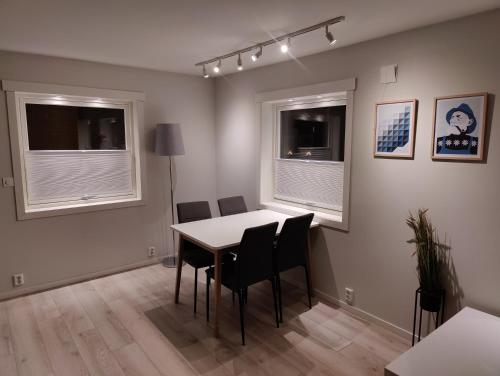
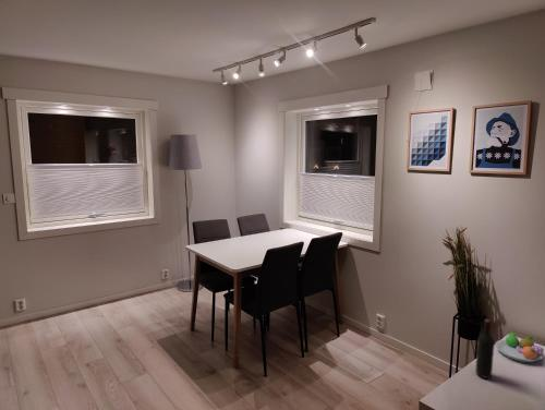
+ wine bottle (485, 348)
+ fruit bowl (519, 345)
